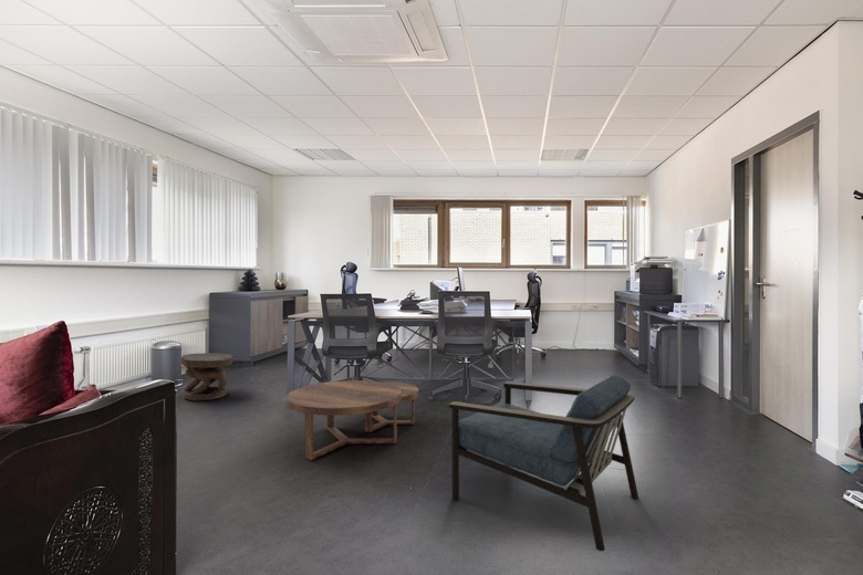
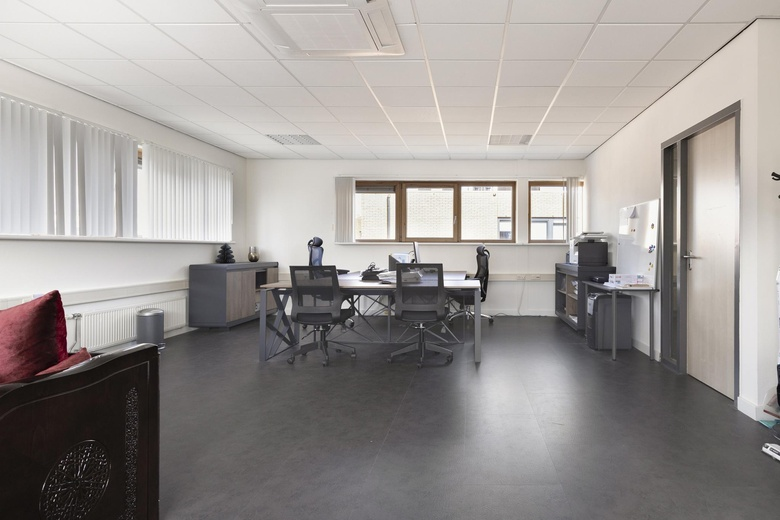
- side table (206, 375)
- armchair (542, 436)
- coffee table (361, 410)
